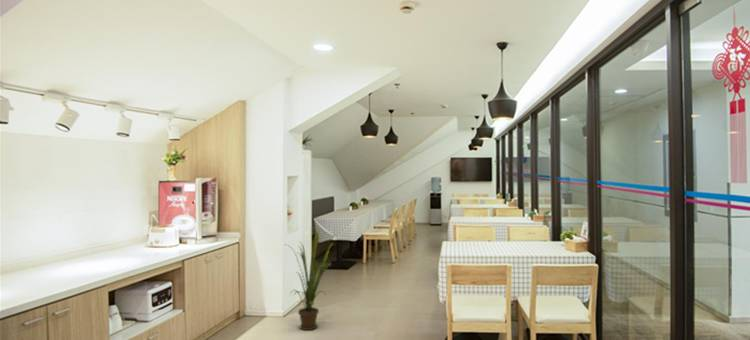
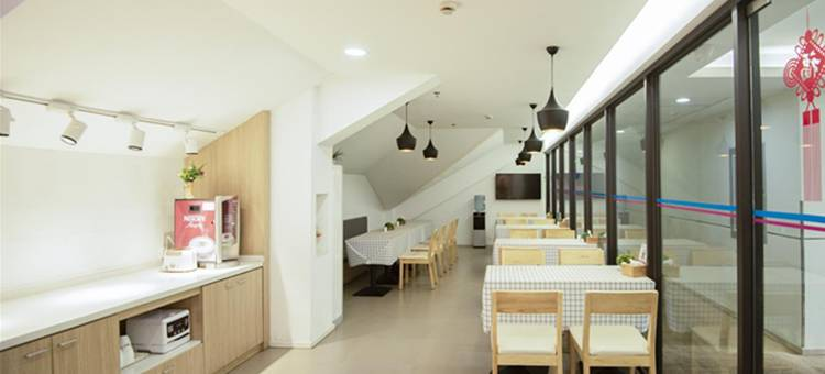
- house plant (307, 279)
